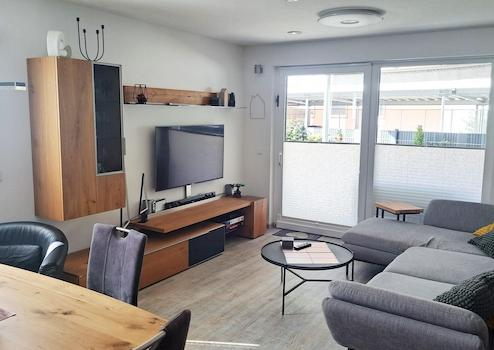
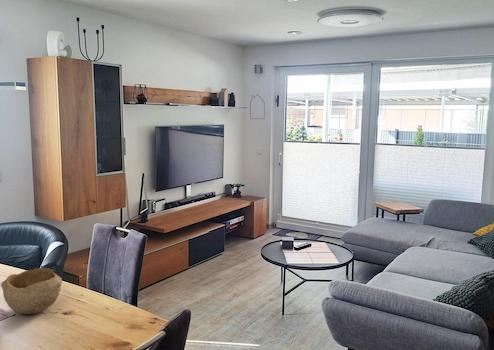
+ bowl (33, 292)
